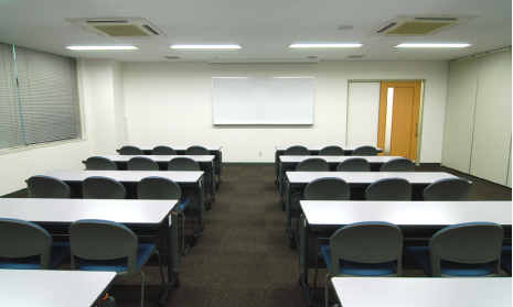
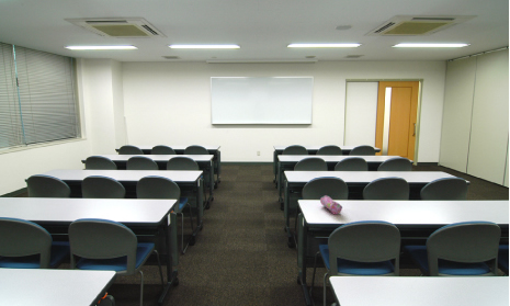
+ pencil case (330, 204)
